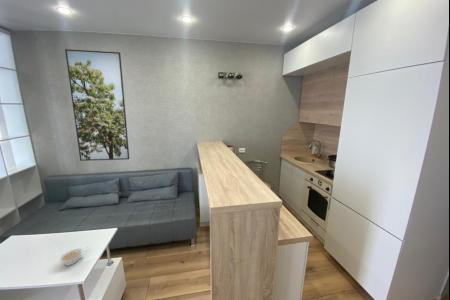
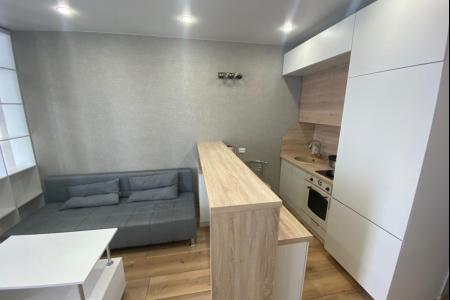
- legume (72, 256)
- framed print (99, 108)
